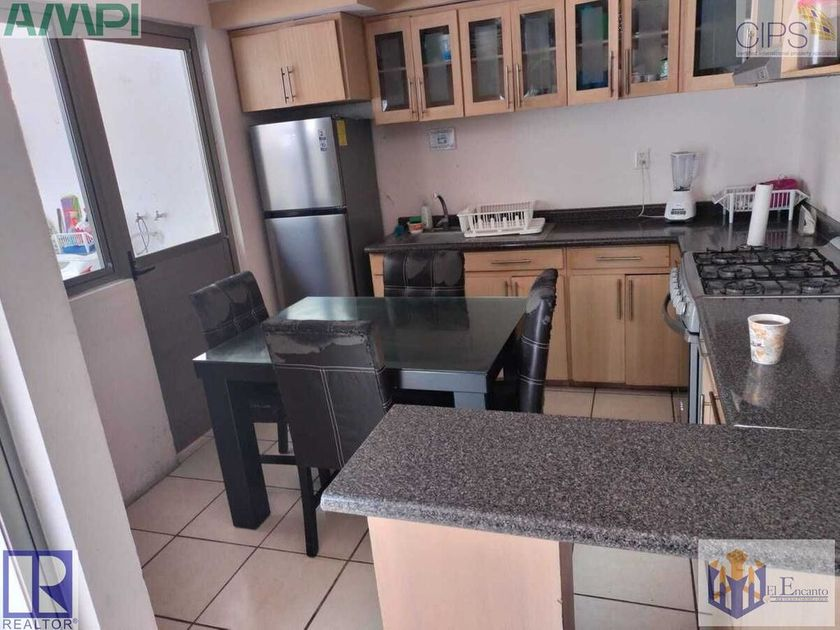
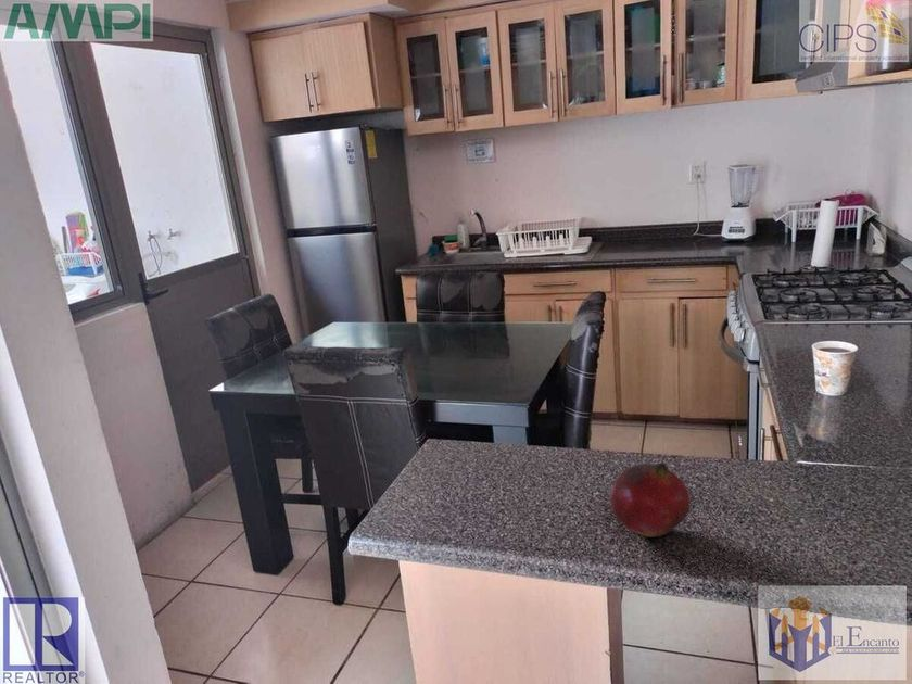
+ fruit (648, 495)
